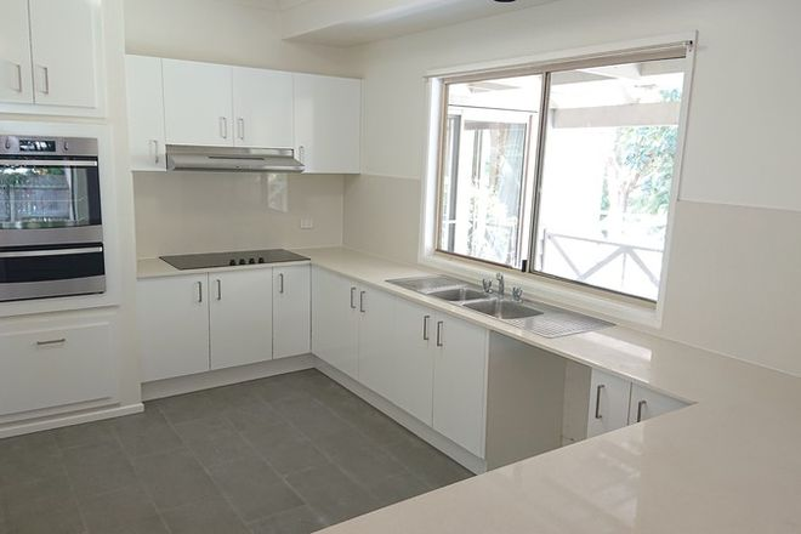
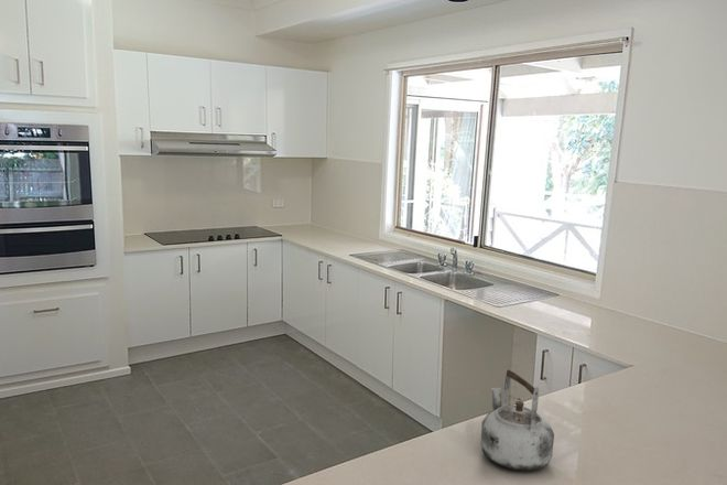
+ kettle (513, 413)
